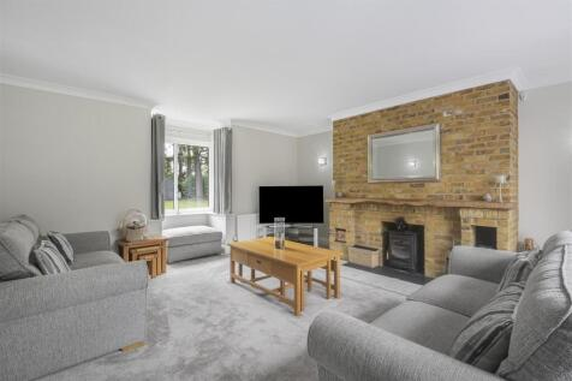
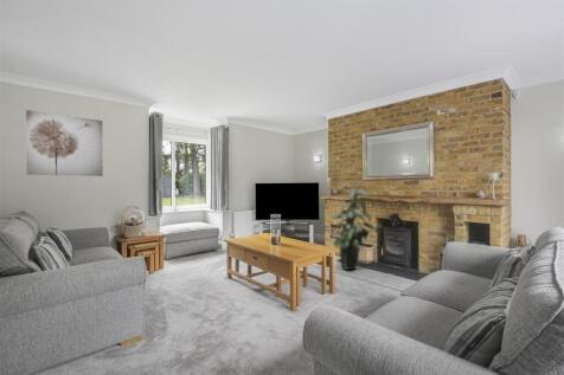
+ wall art (66, 146)
+ indoor plant (350, 225)
